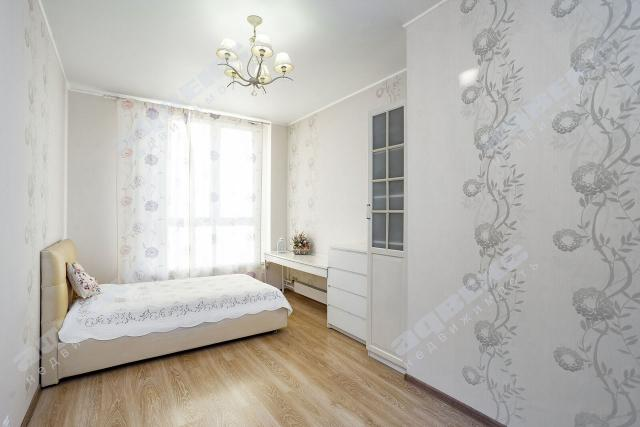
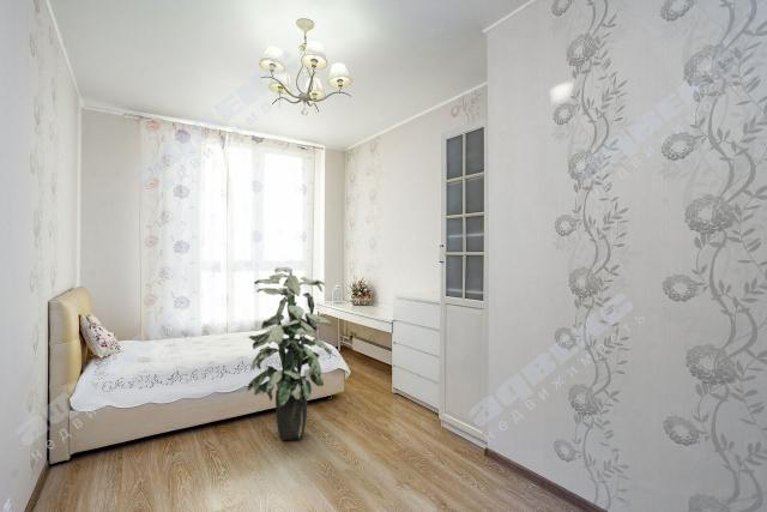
+ indoor plant (288, 350)
